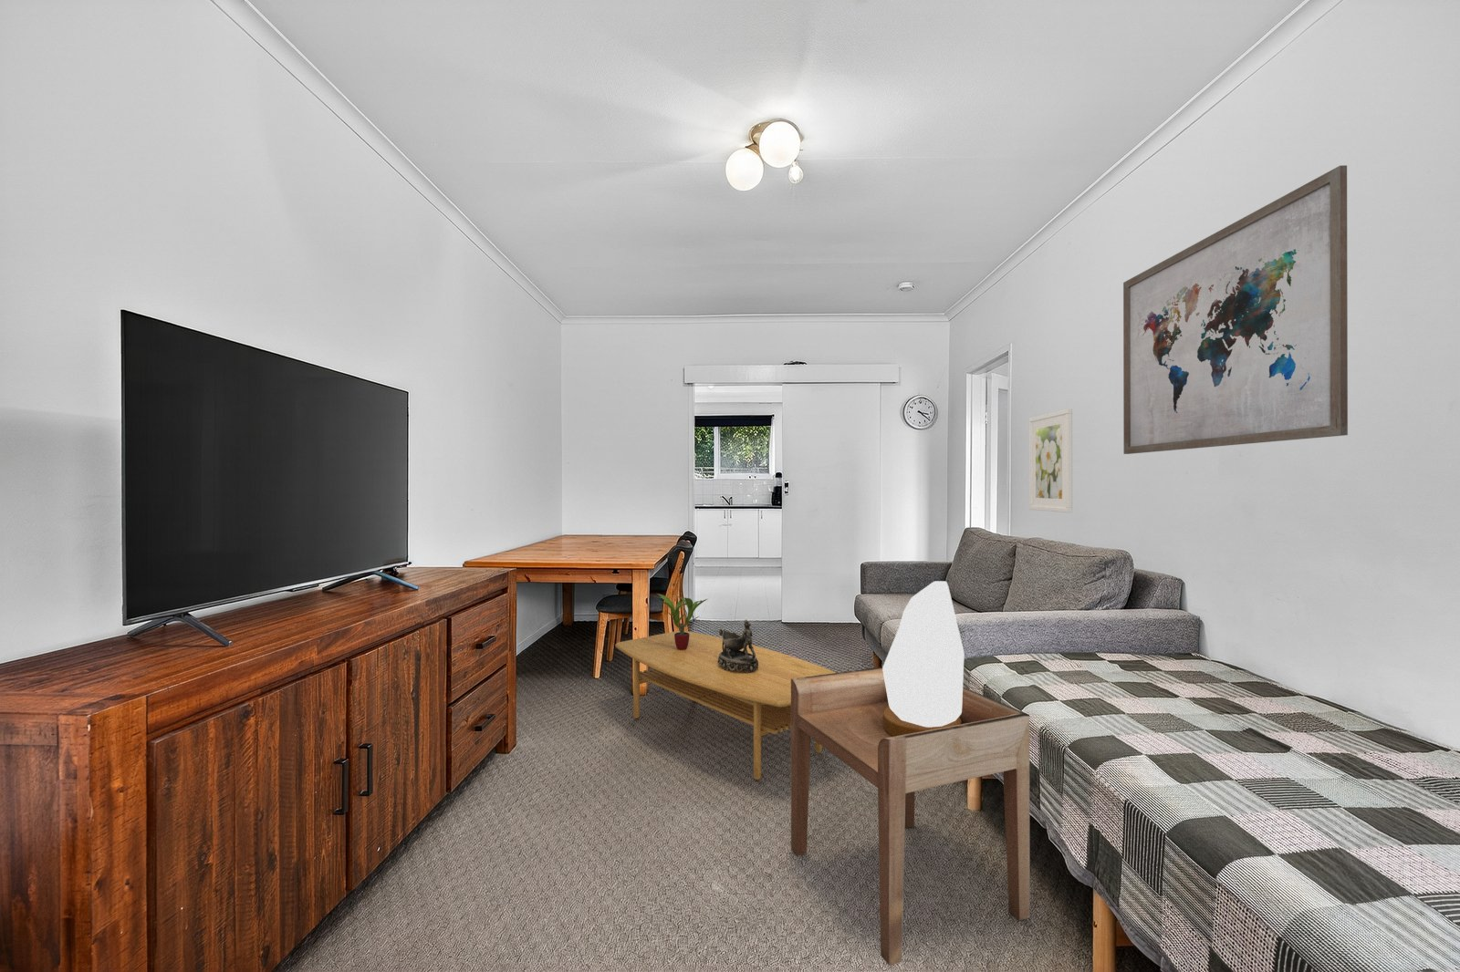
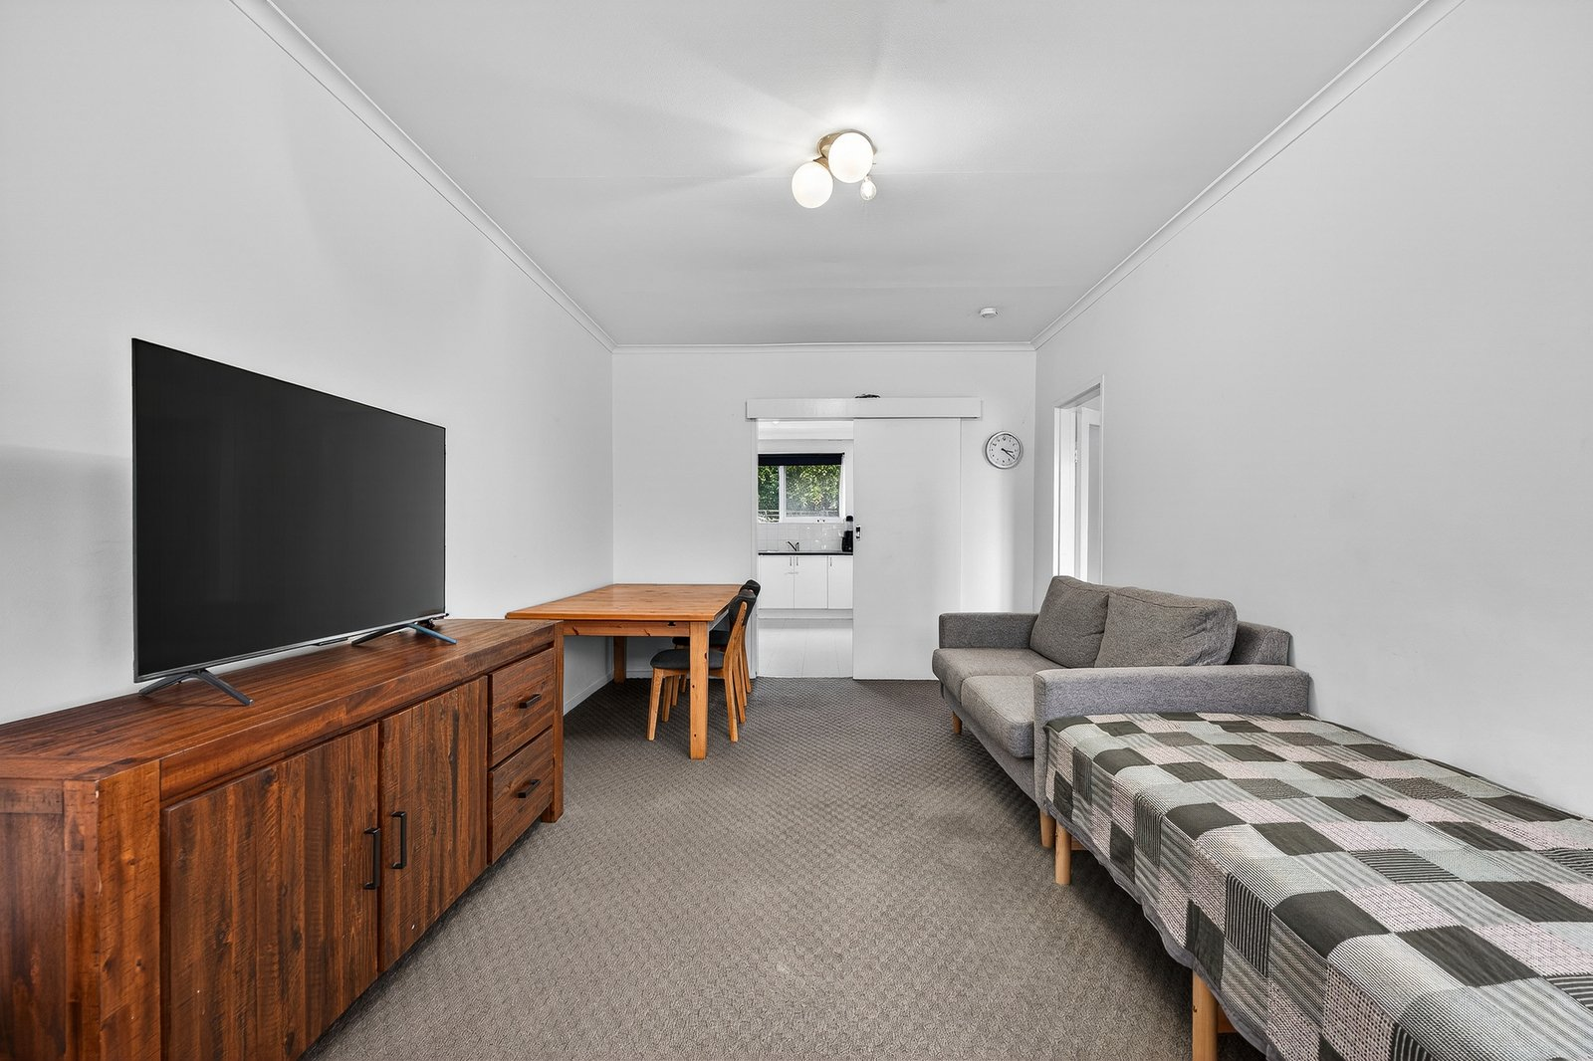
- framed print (1049, 462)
- table lamp (923, 651)
- decorative bowl (734, 640)
- wall art (1210, 341)
- side table (900, 788)
- potted plant (678, 621)
- coffee table (721, 696)
